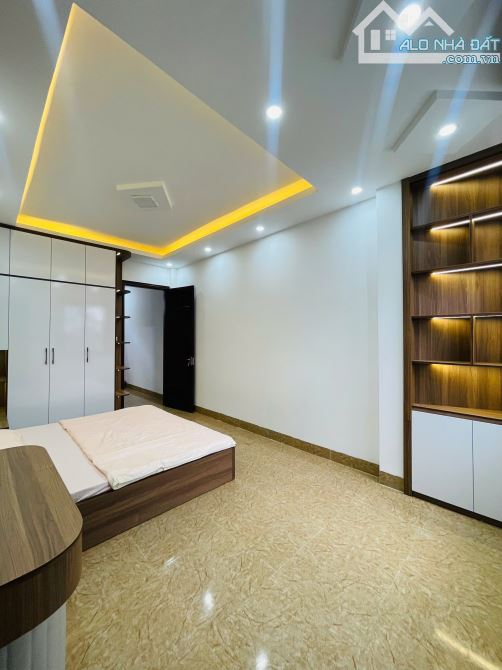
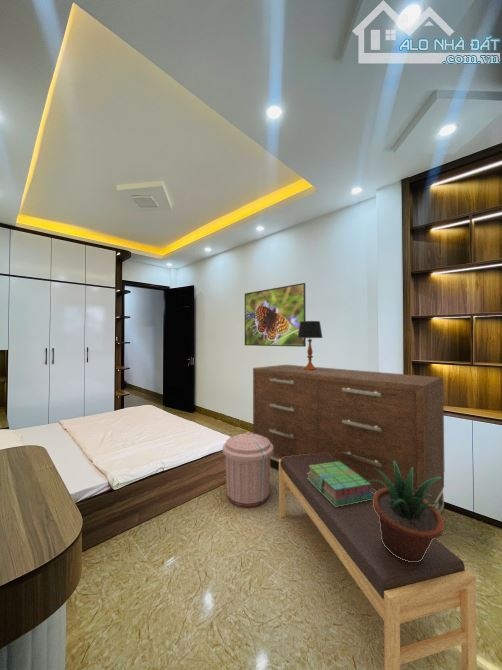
+ stack of books (338, 480)
+ dresser (333, 427)
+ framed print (271, 317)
+ trash can (248, 463)
+ bench (345, 533)
+ potted plant (394, 508)
+ table lamp (309, 345)
